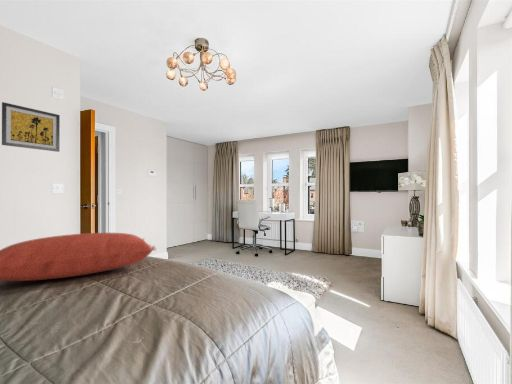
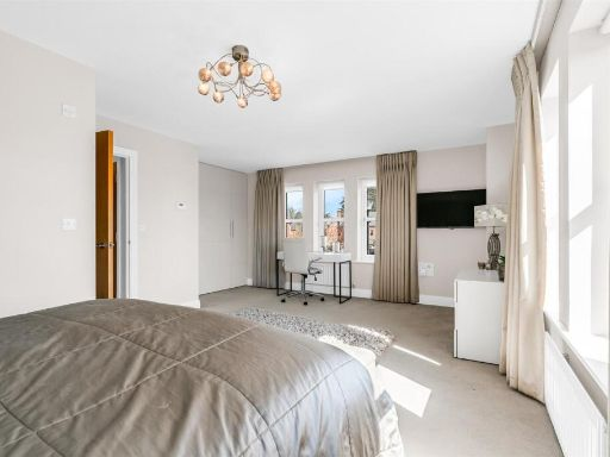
- wall art (32, 128)
- pillow (77, 253)
